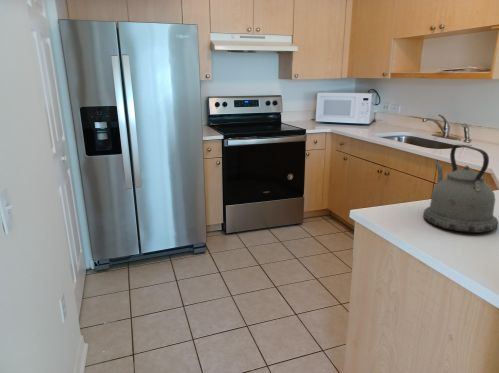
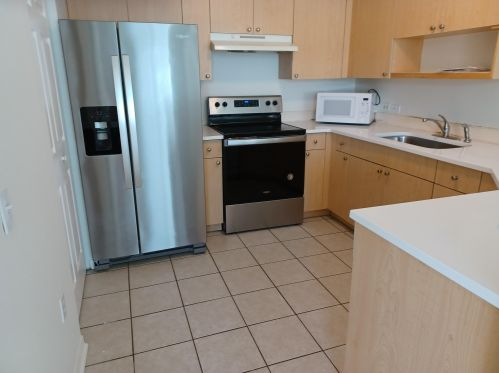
- kettle (459, 183)
